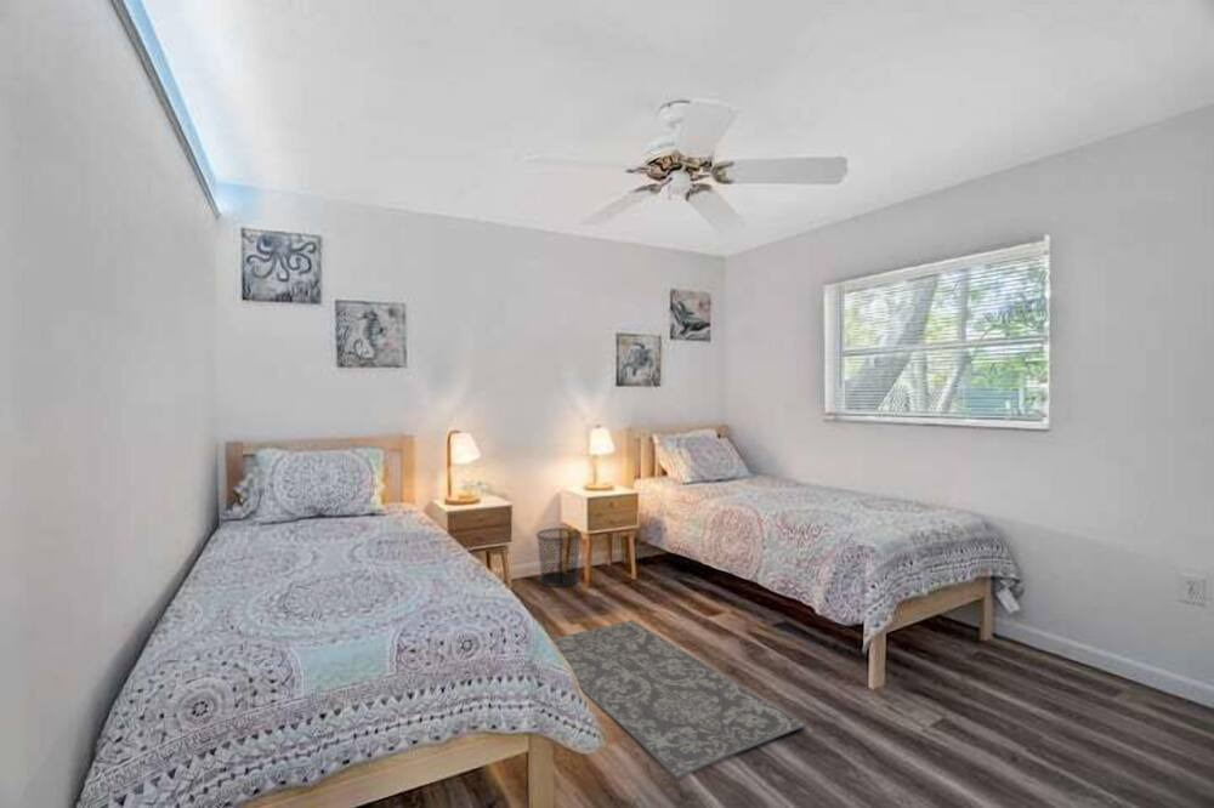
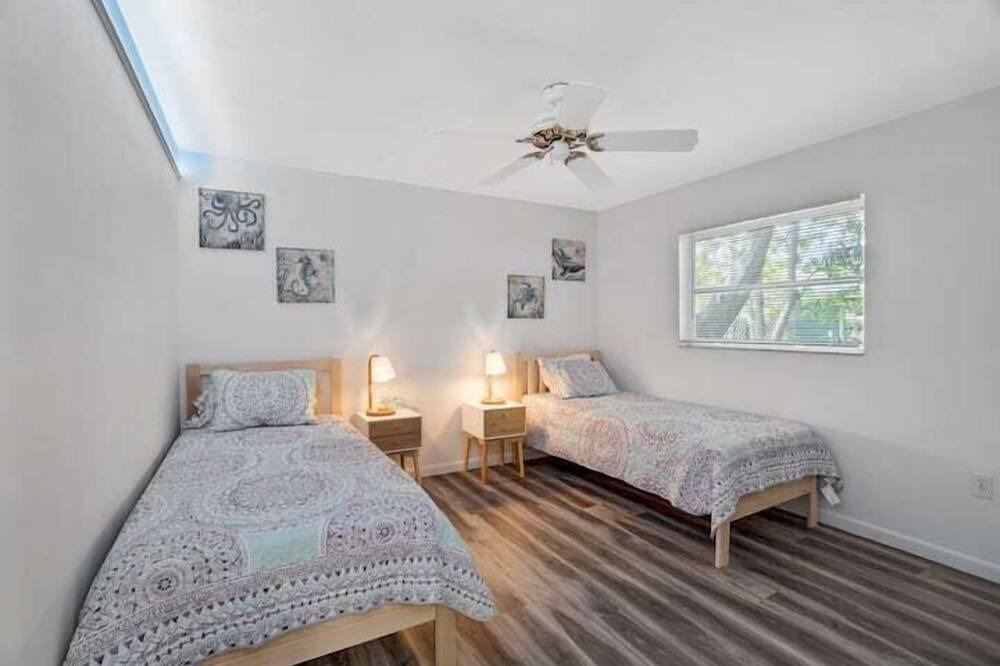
- waste bin (558, 557)
- rug (648, 678)
